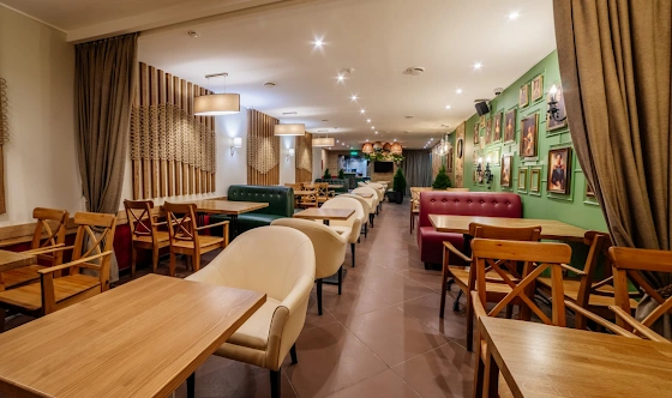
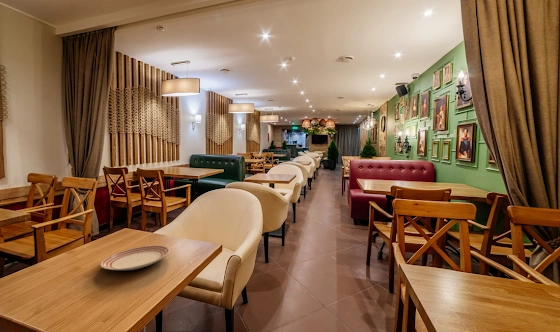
+ dinner plate (137, 258)
